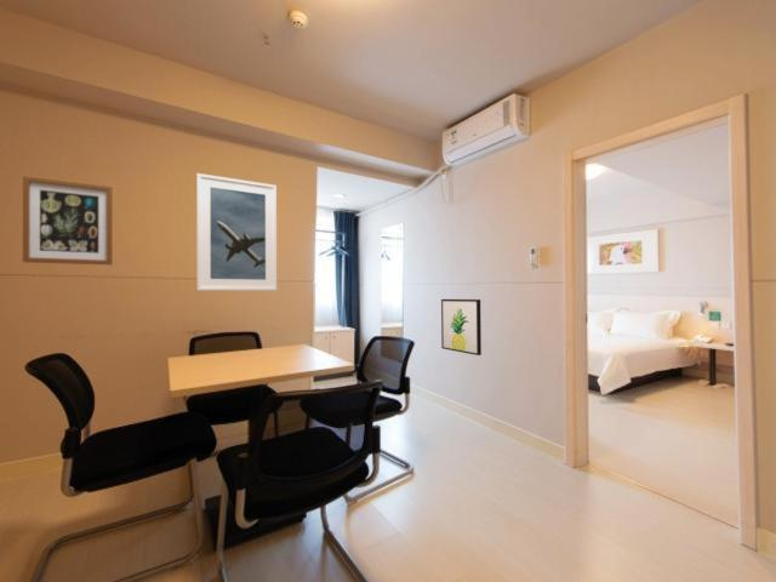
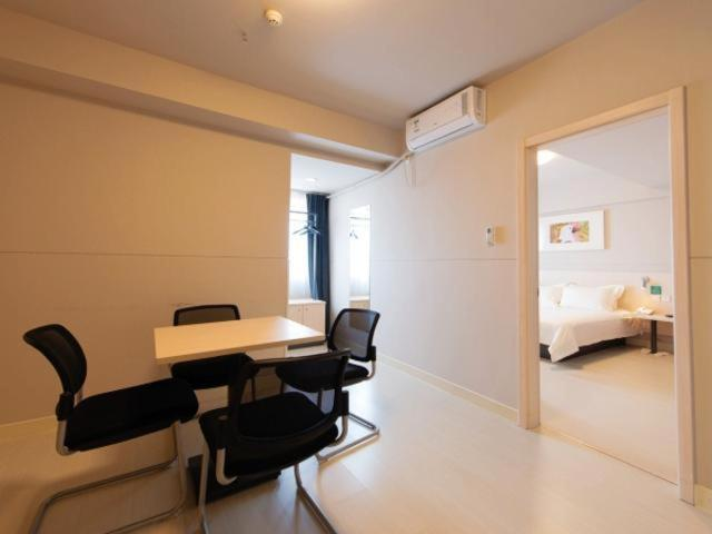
- wall art (460, 325)
- wall art (69, 222)
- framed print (239, 234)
